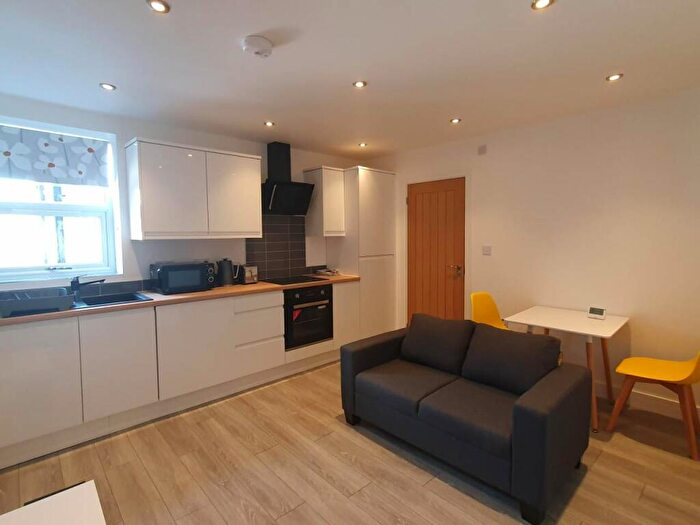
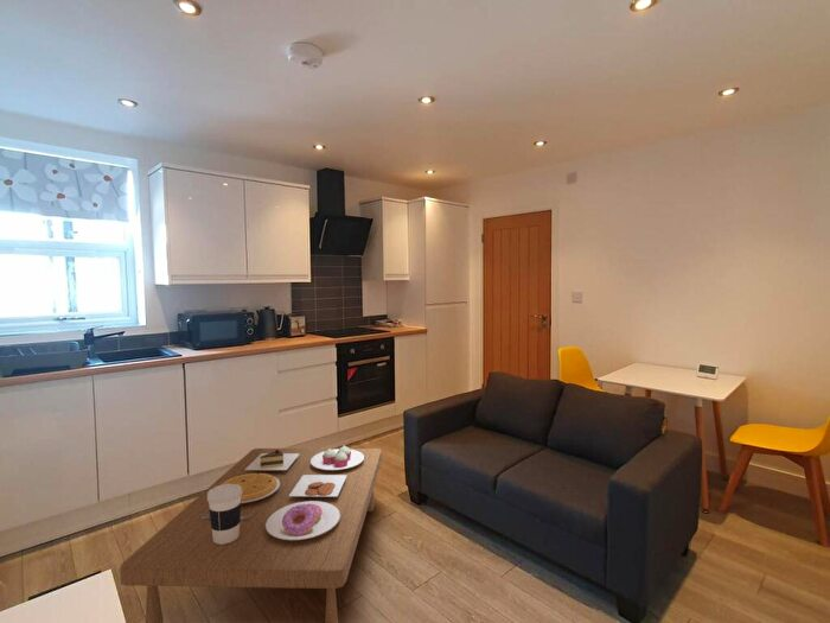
+ coffee table (286, 508)
